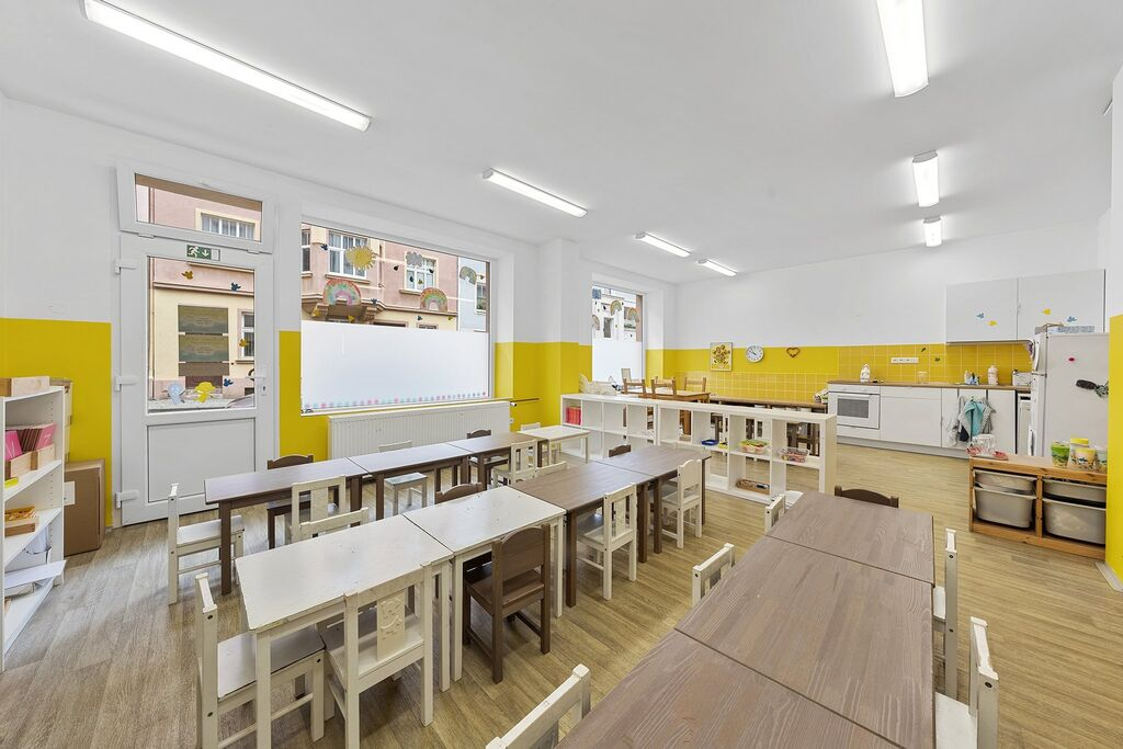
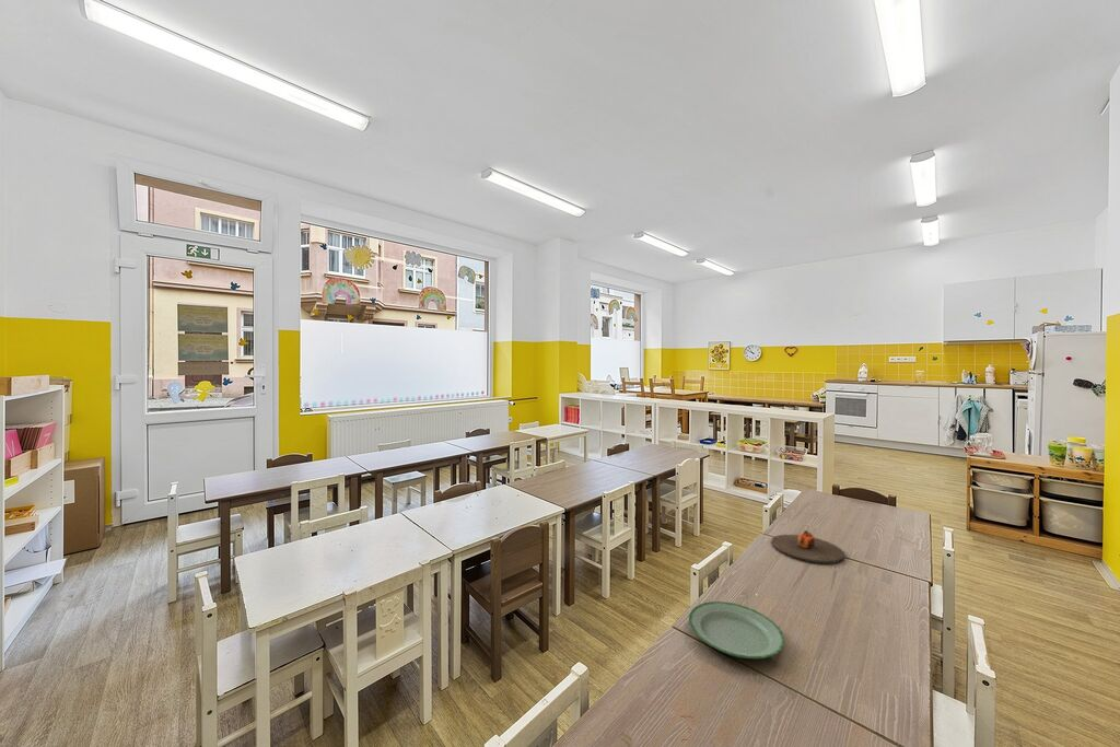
+ plate (734, 631)
+ plate (806, 539)
